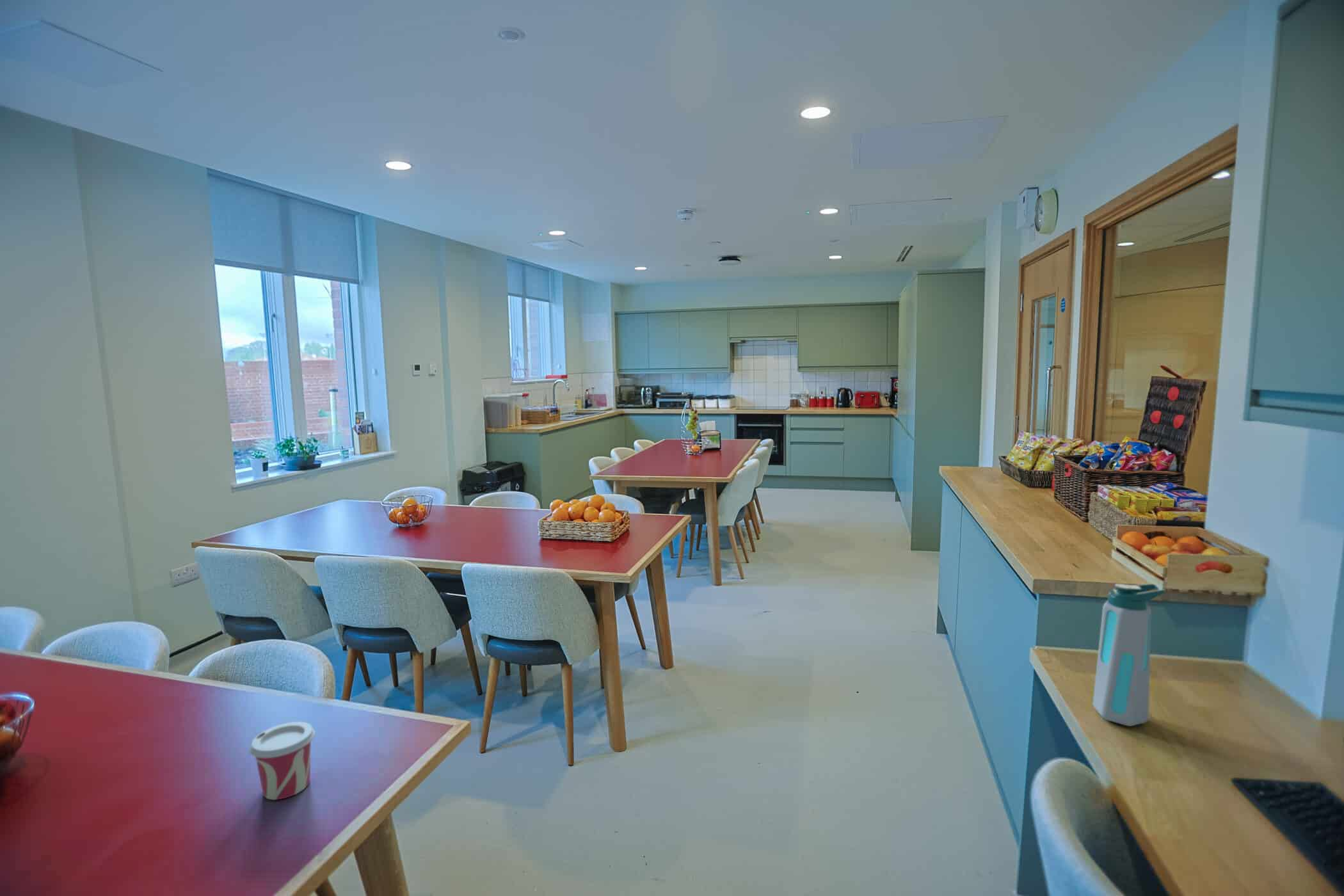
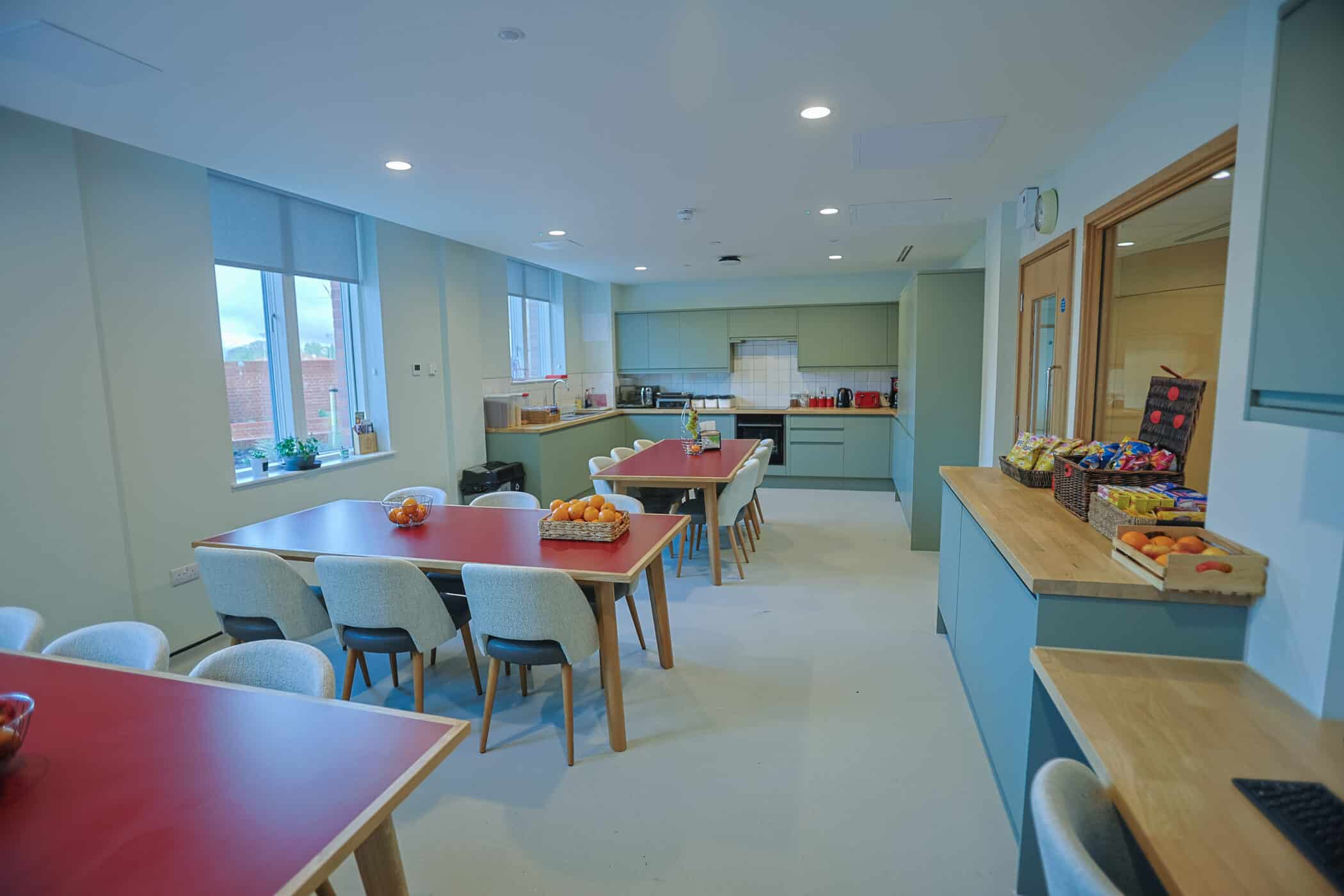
- water bottle (1128, 651)
- cup (284, 761)
